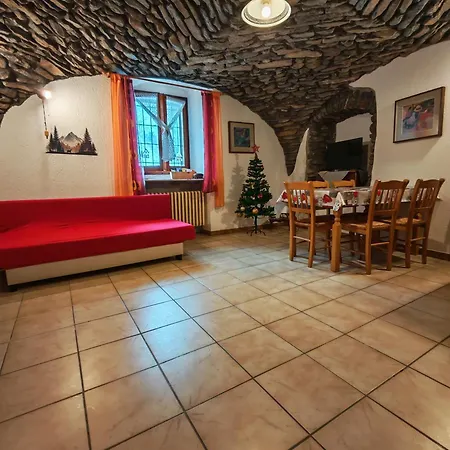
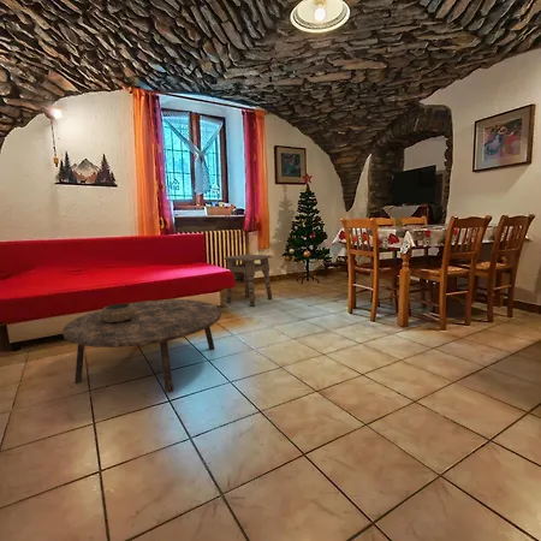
+ decorative bowl (119, 313)
+ coffee table (149, 339)
+ side table (248, 279)
